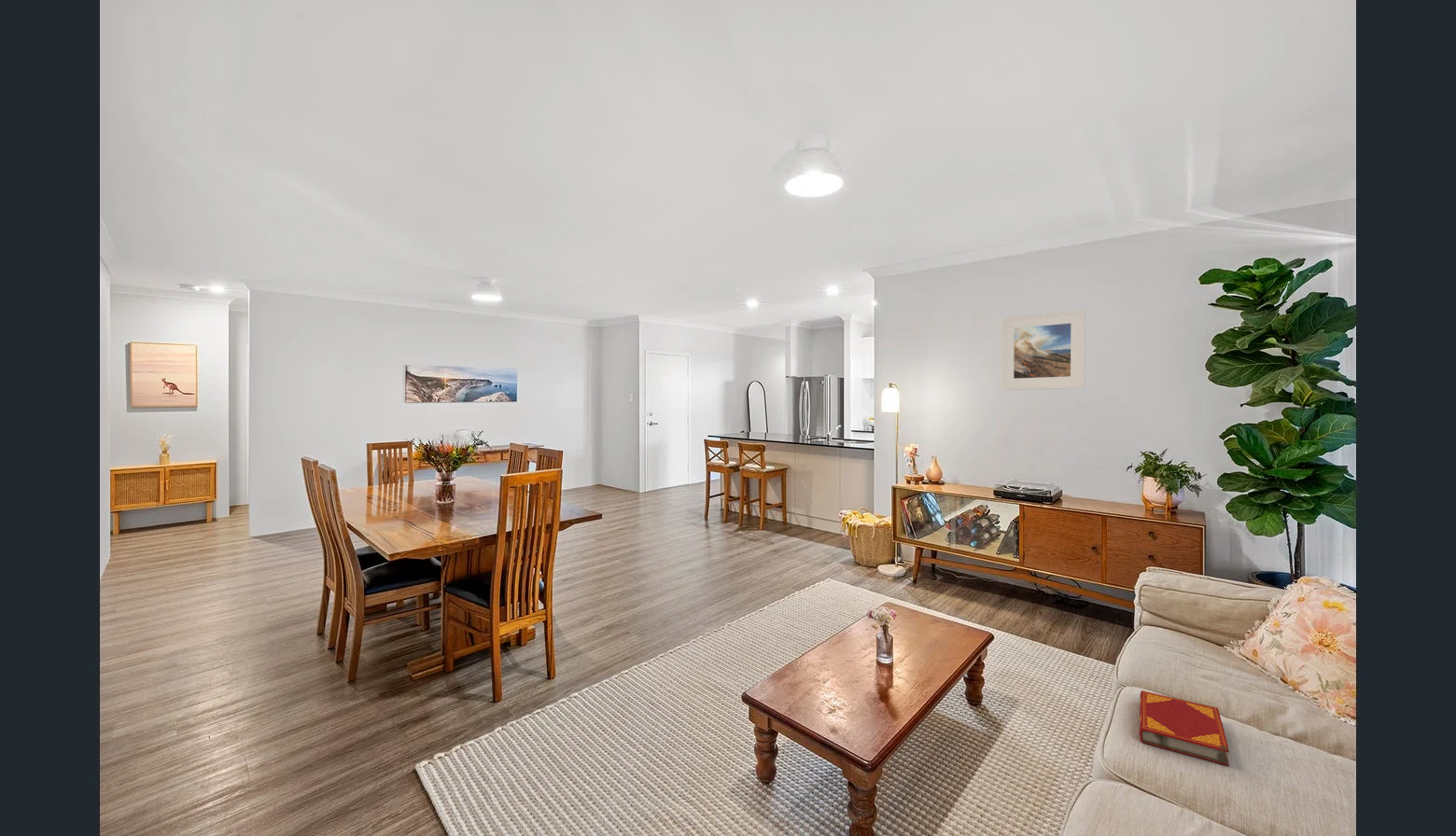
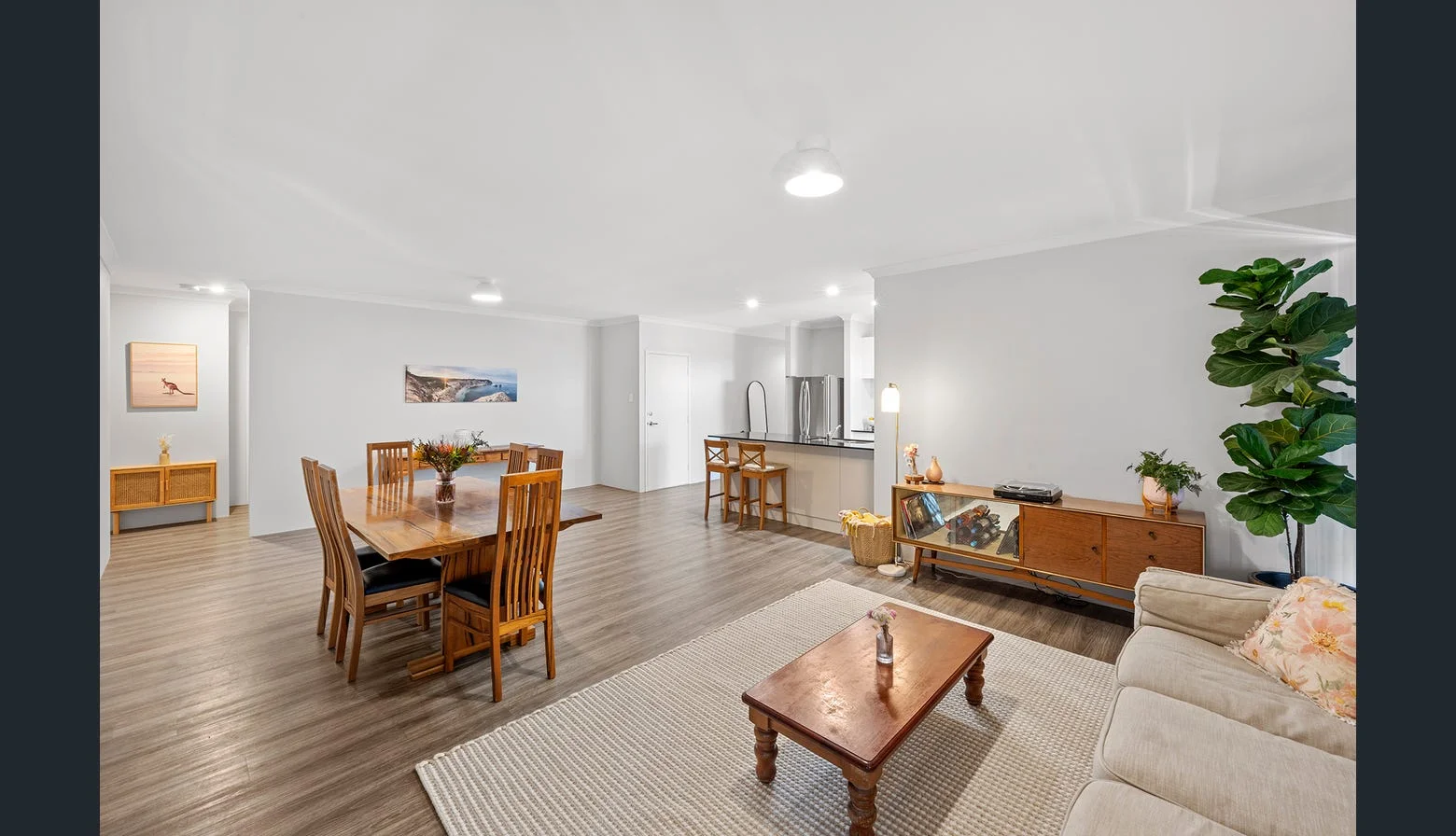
- hardback book (1180, 724)
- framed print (1042, 352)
